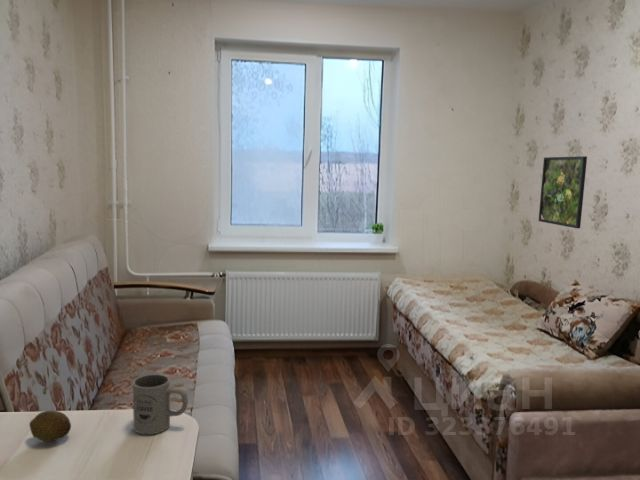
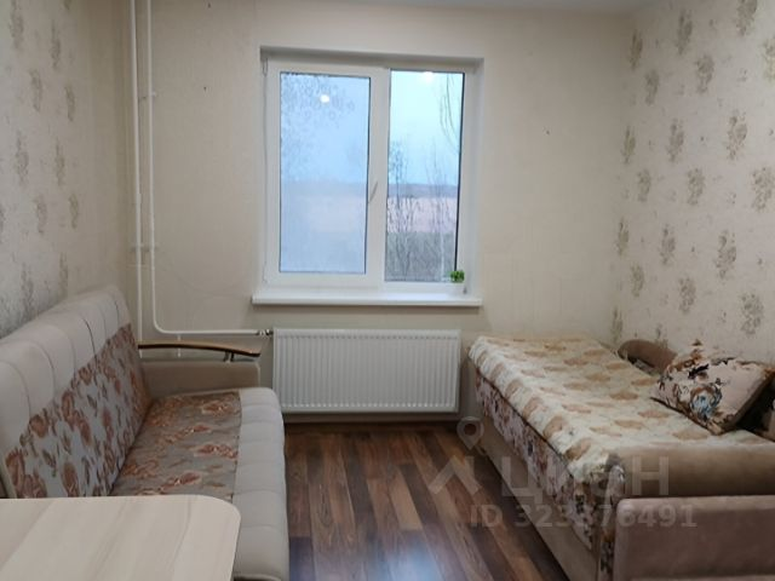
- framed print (561, 191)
- fruit (49, 425)
- mug (161, 404)
